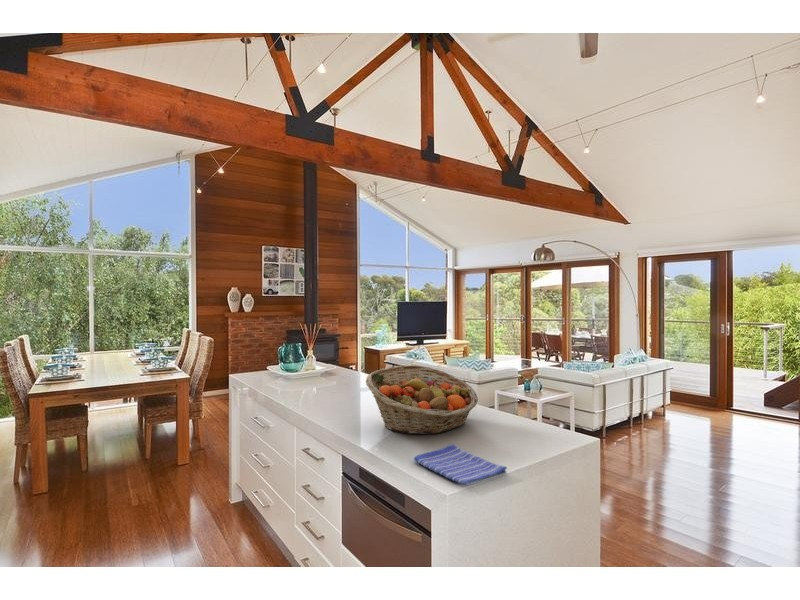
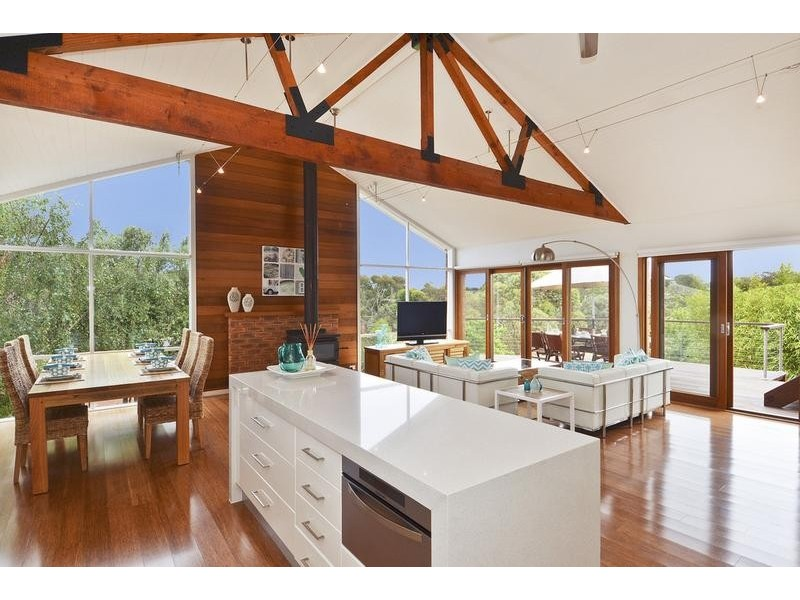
- dish towel (458, 463)
- fruit basket (422, 396)
